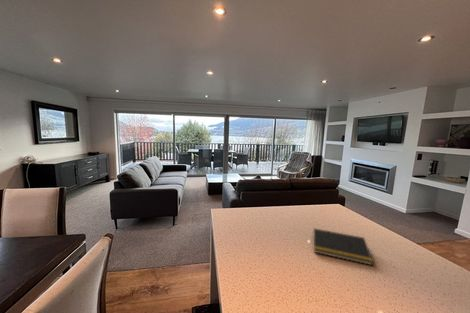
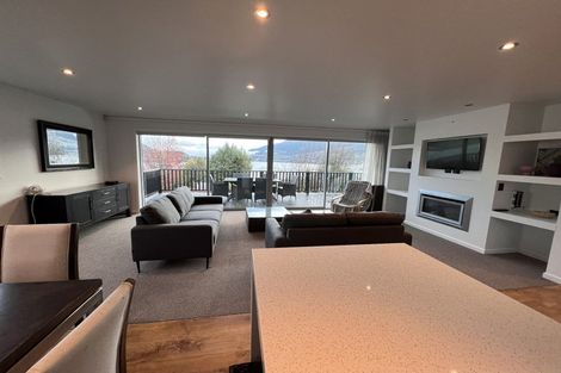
- notepad (339, 244)
